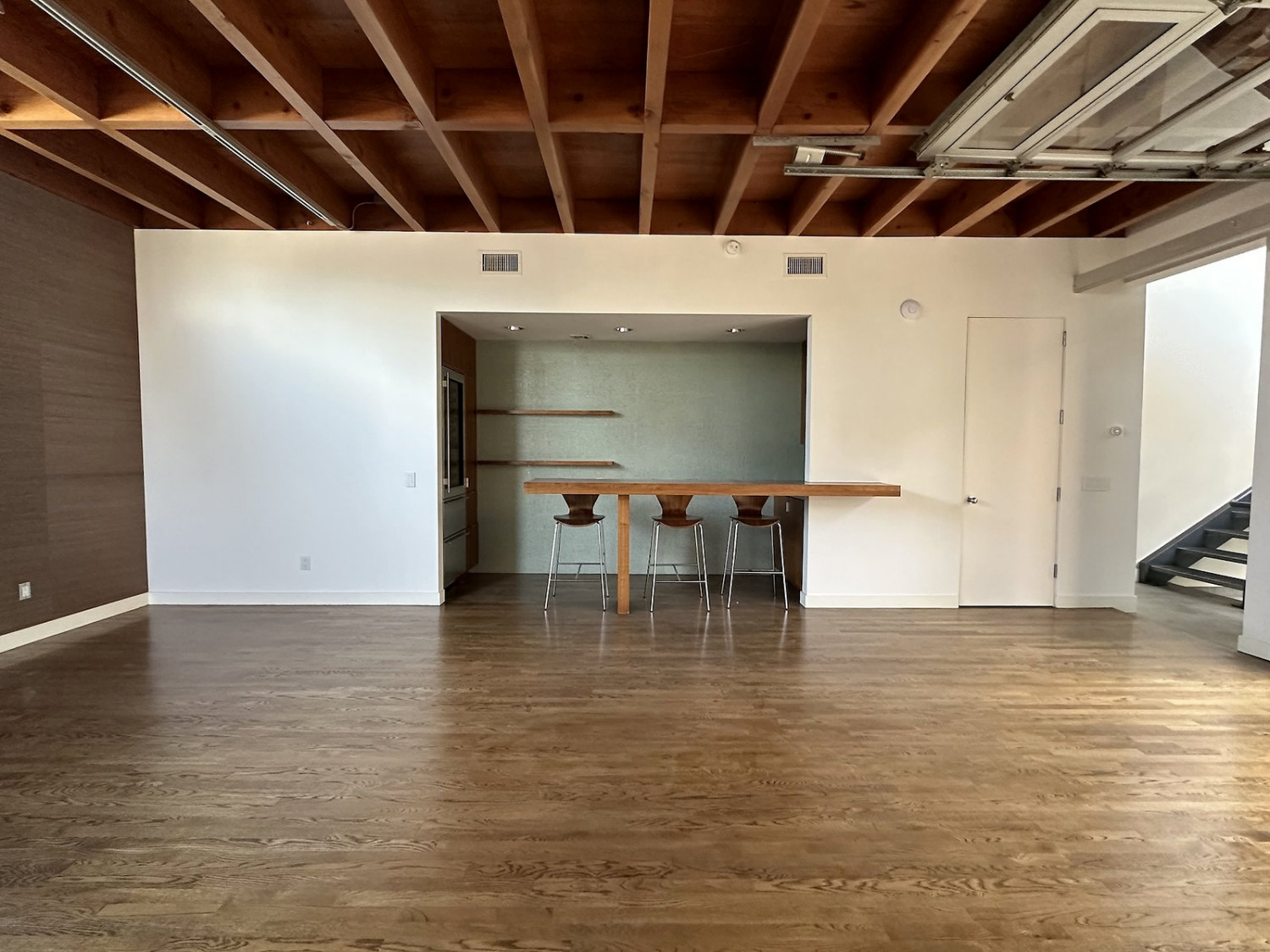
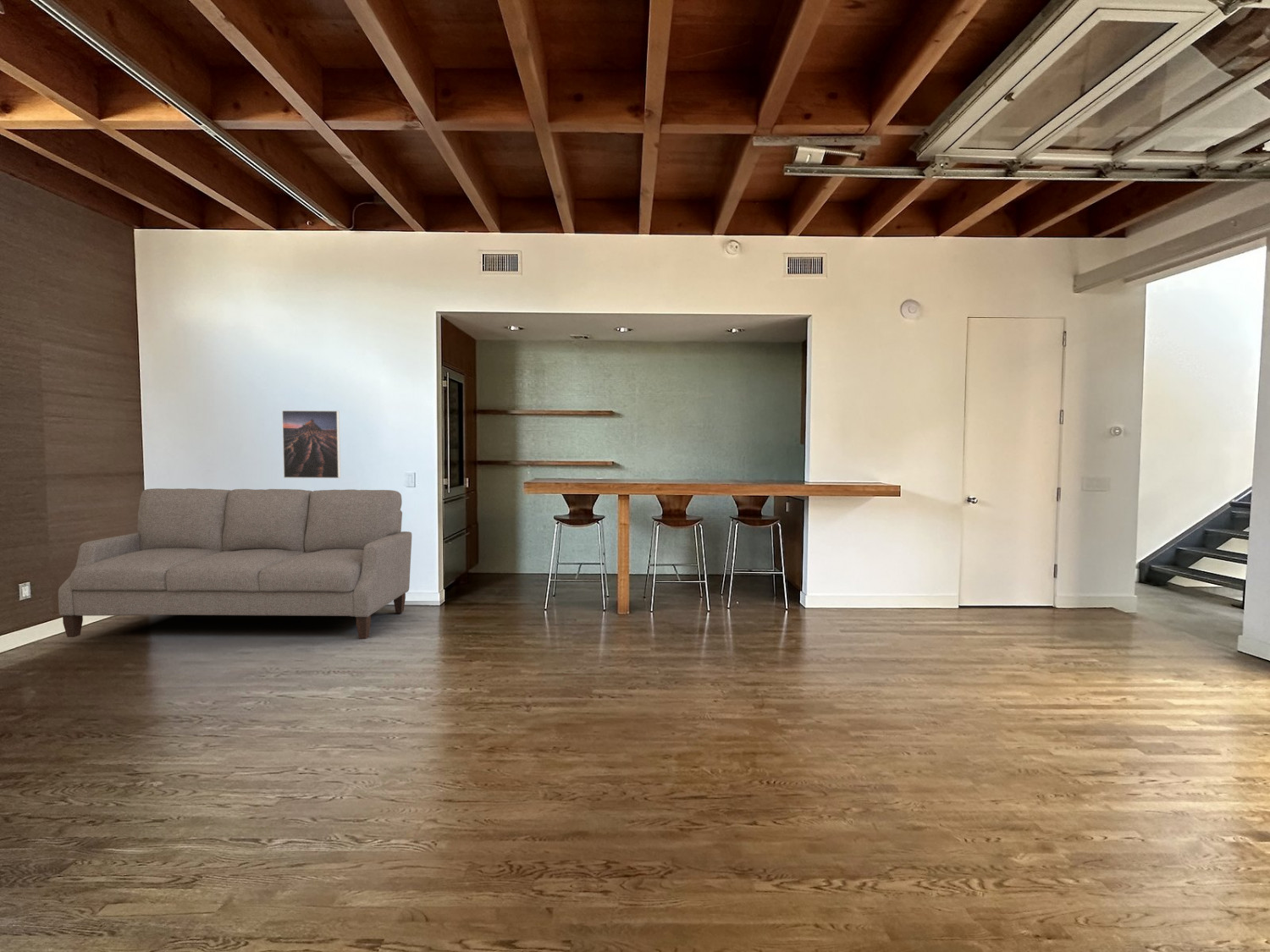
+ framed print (311, 444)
+ sofa (251, 557)
